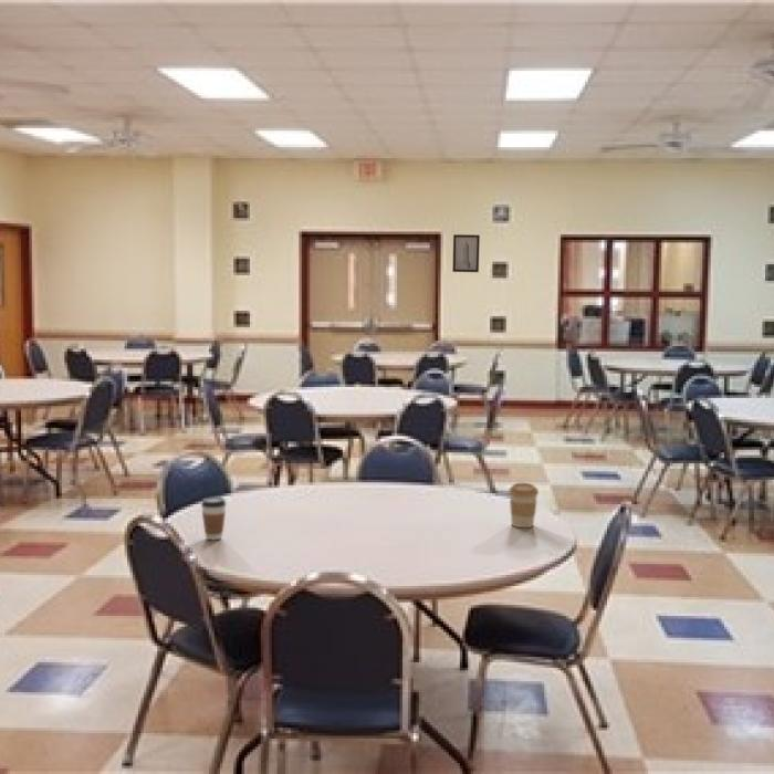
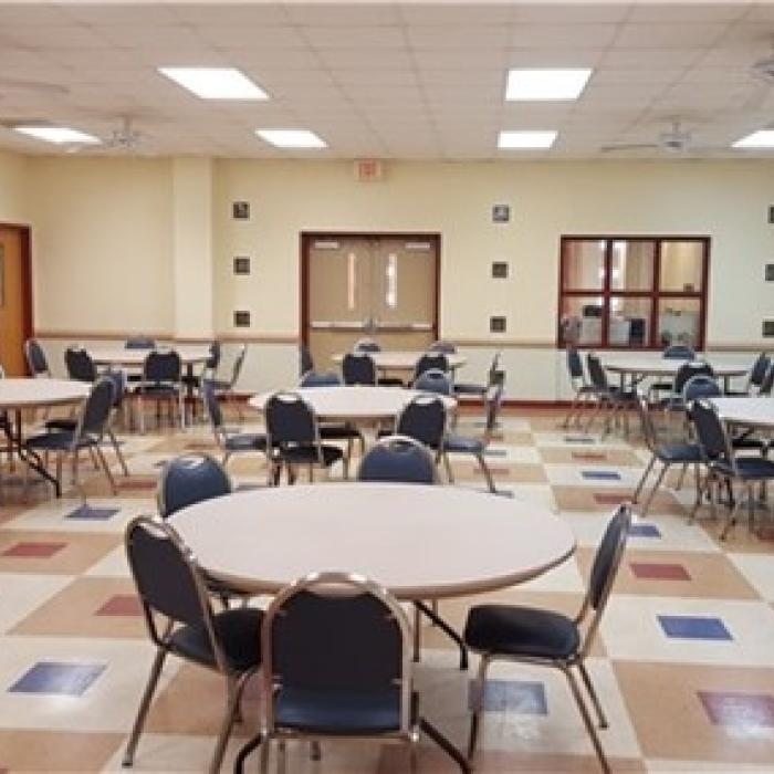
- coffee cup (523, 504)
- wall art (466, 253)
- coffee cup (213, 519)
